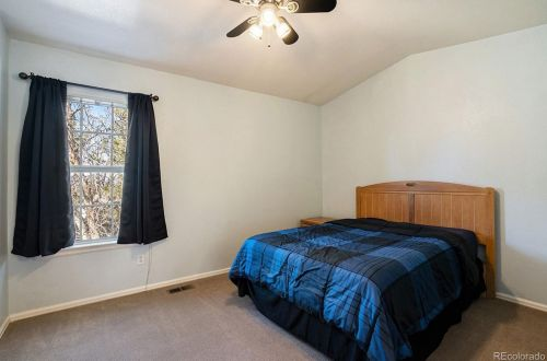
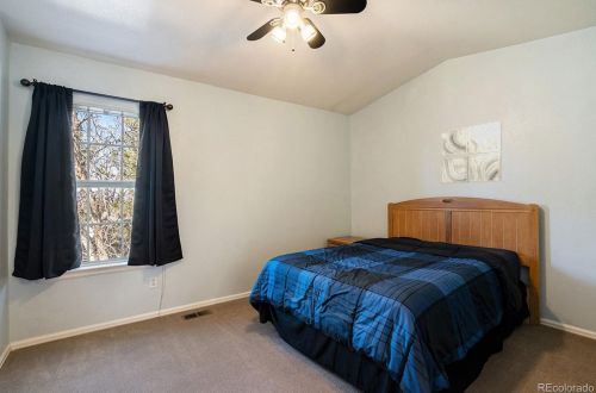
+ wall art (467, 154)
